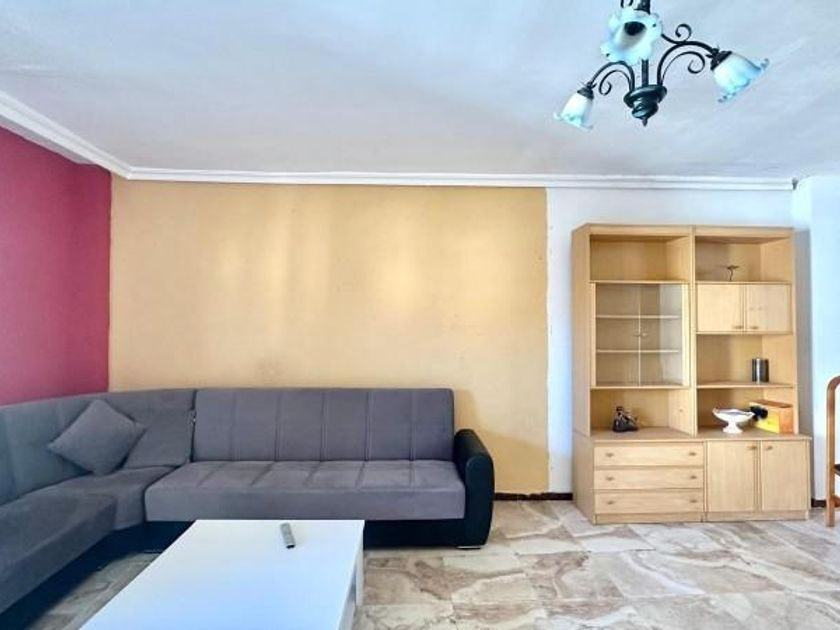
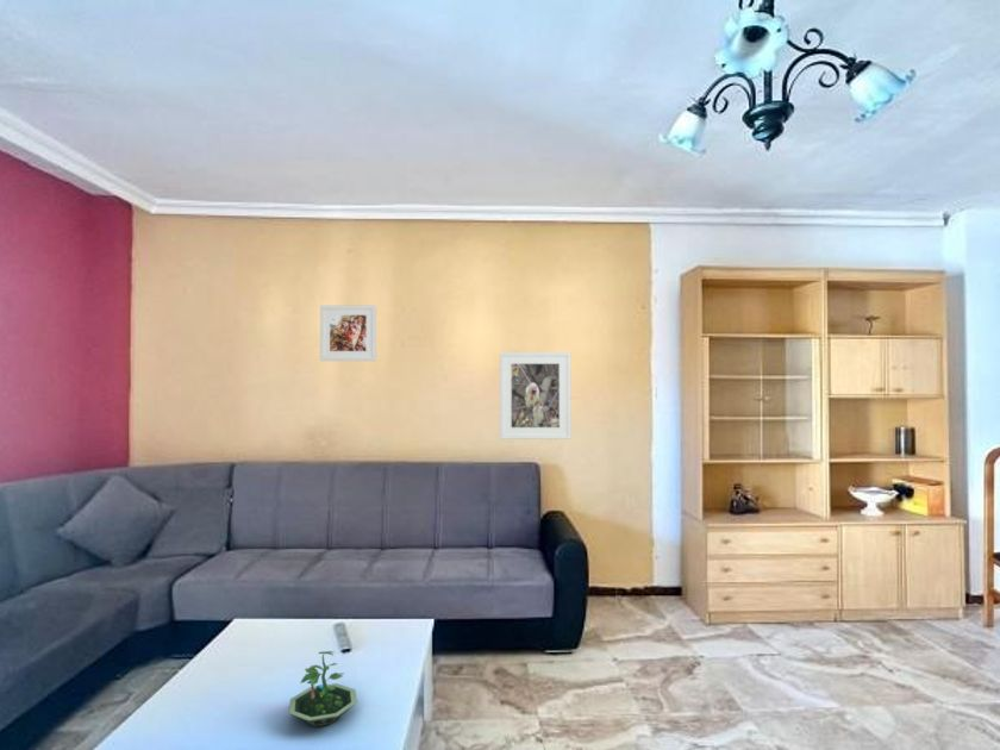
+ terrarium (323, 663)
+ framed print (535, 395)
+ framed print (348, 332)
